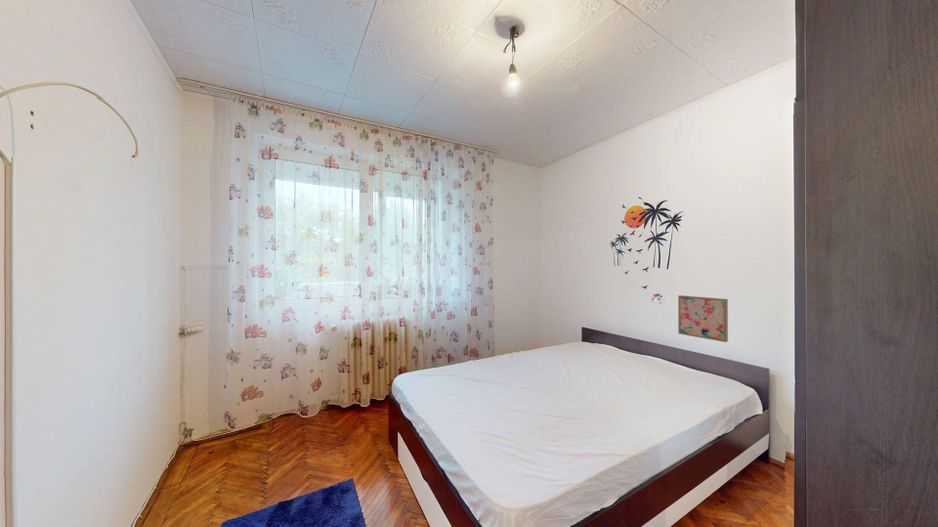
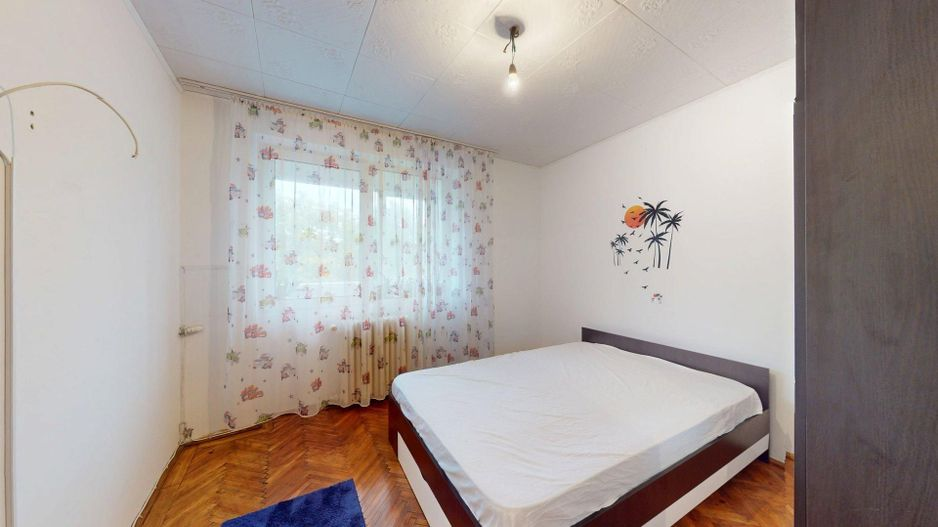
- wall art (701, 317)
